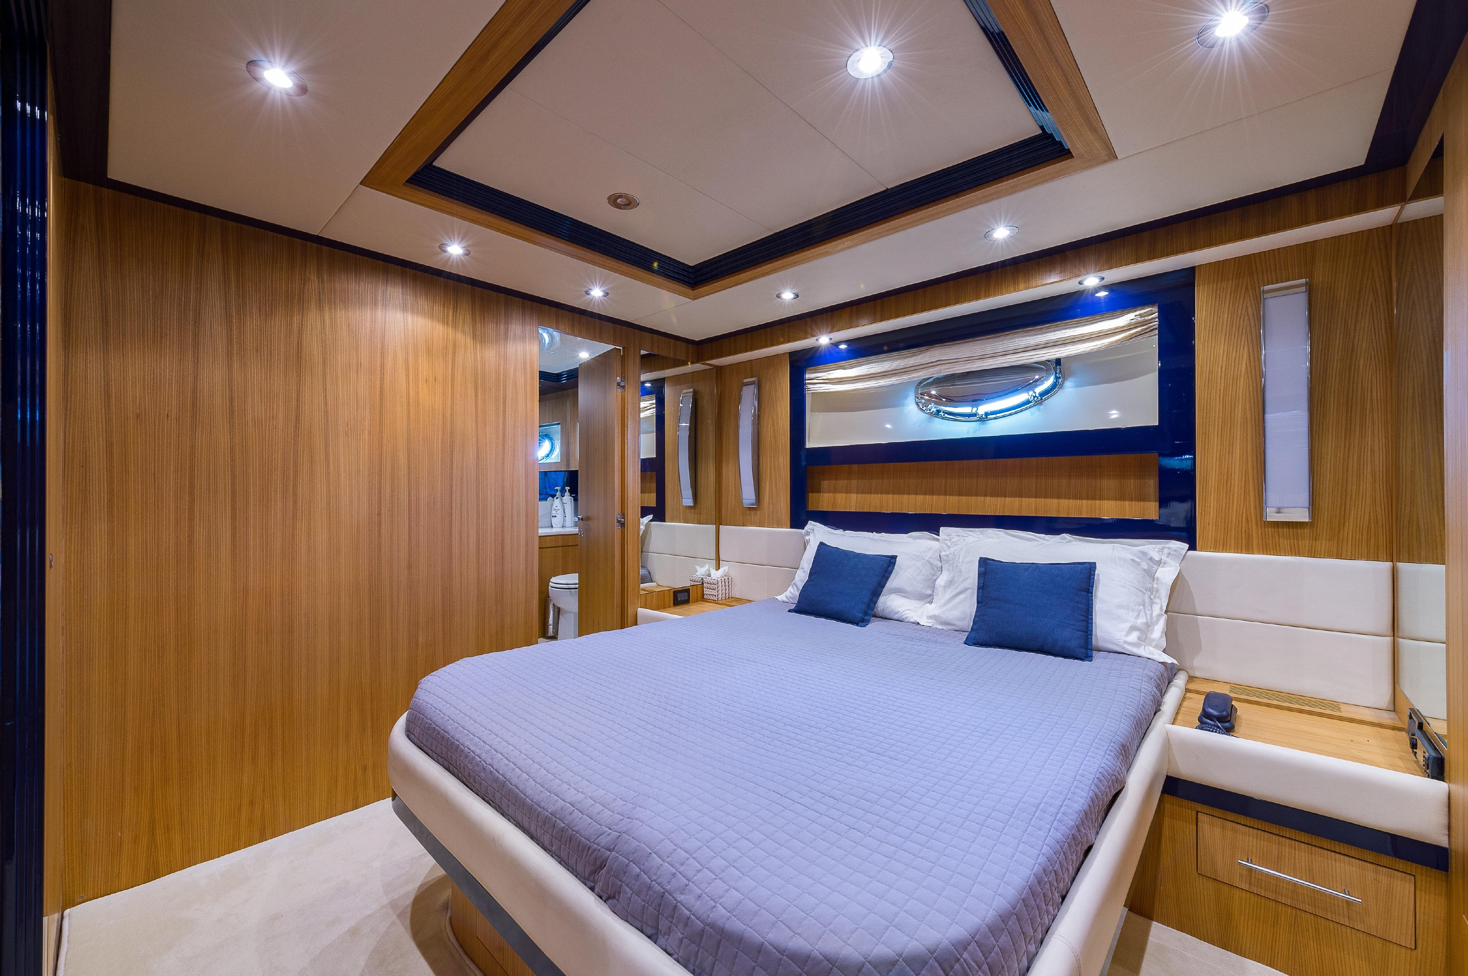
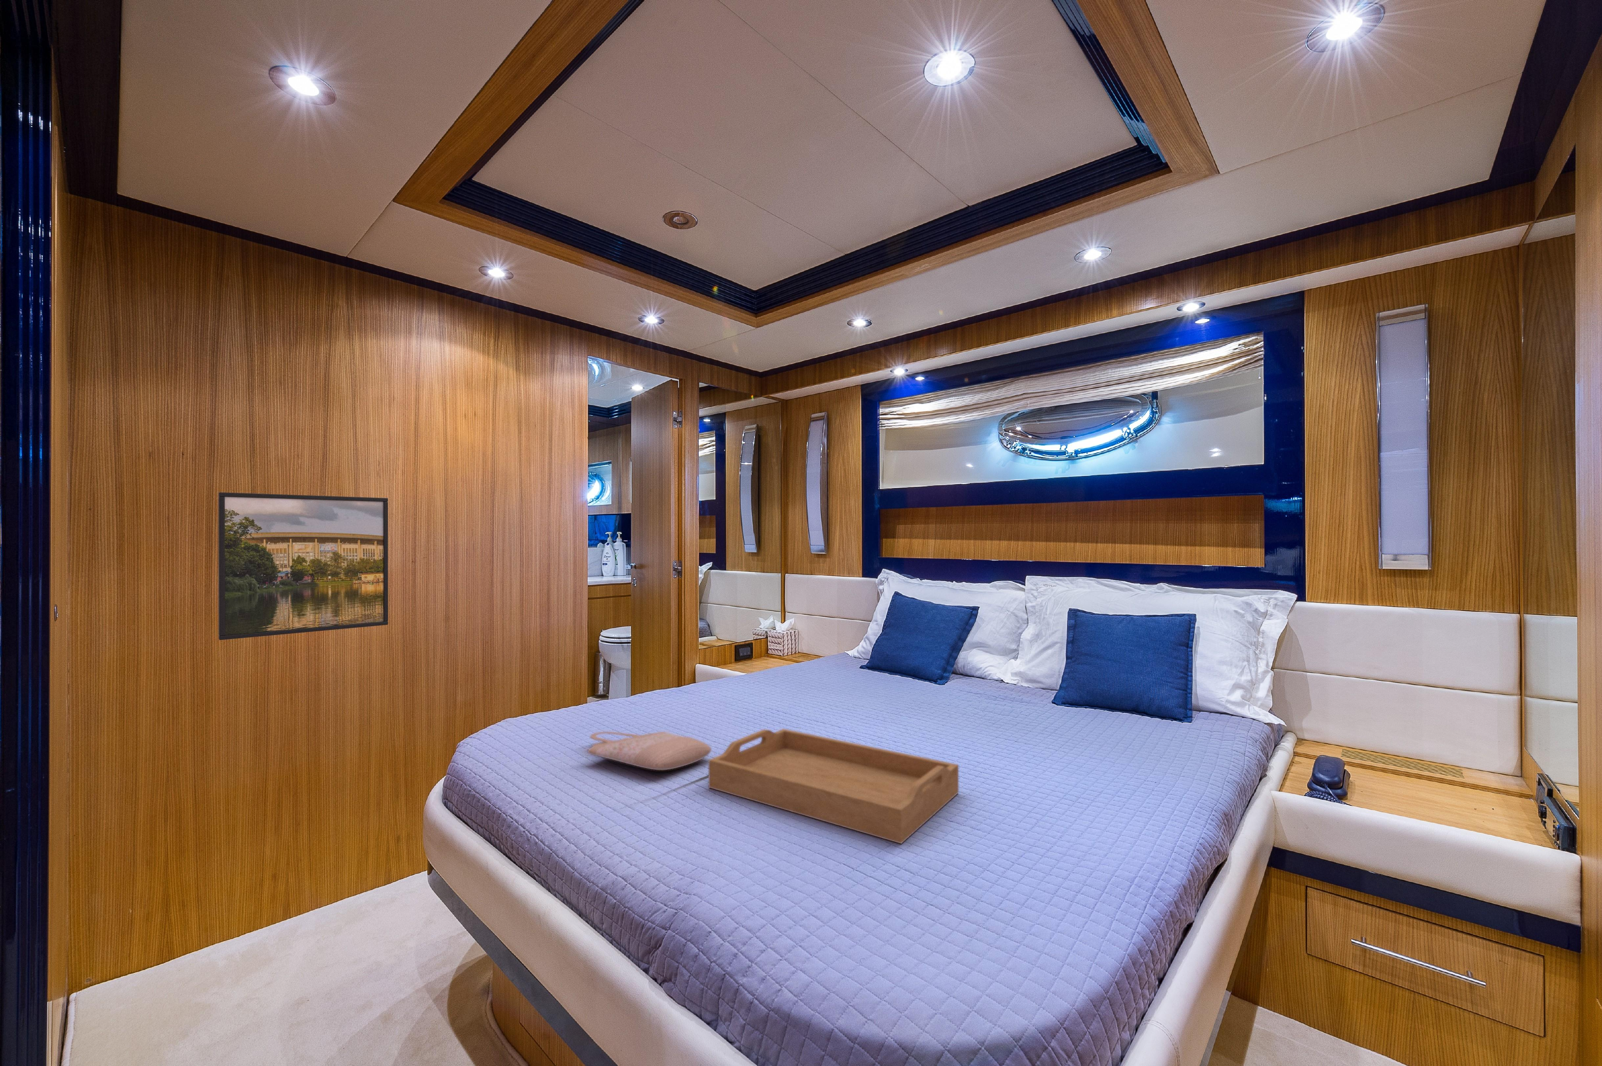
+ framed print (309, 564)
+ shopping bag (641, 744)
+ serving tray (831, 771)
